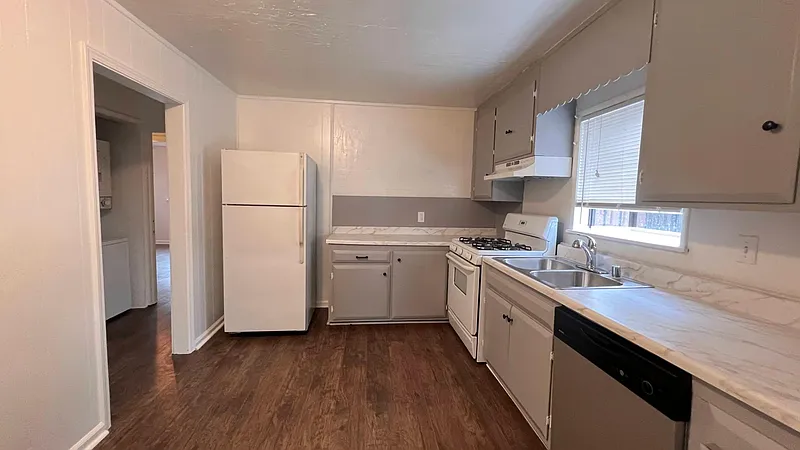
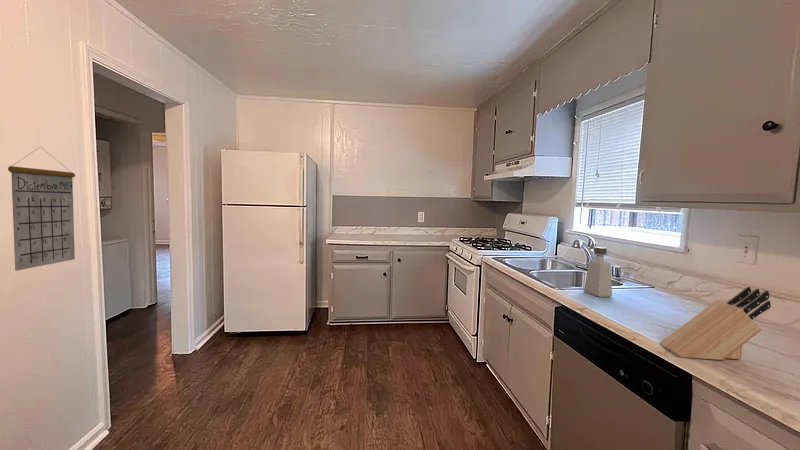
+ soap dispenser (598, 271)
+ calendar (45, 206)
+ knife block (716, 320)
